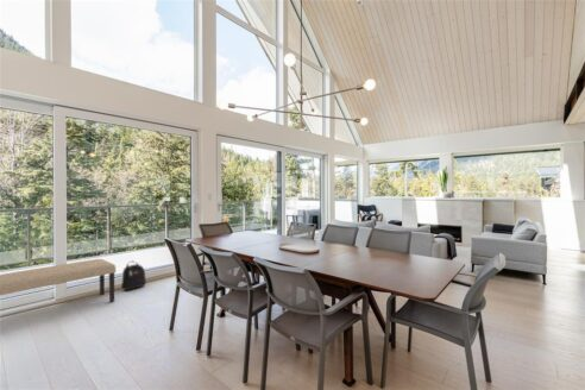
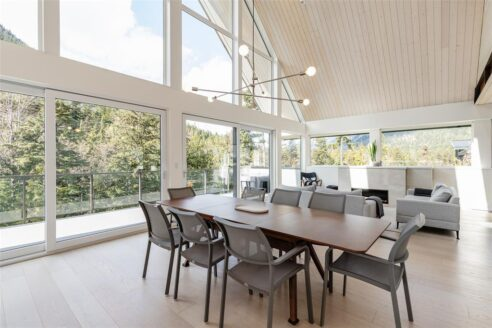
- bench (54, 284)
- backpack (133, 275)
